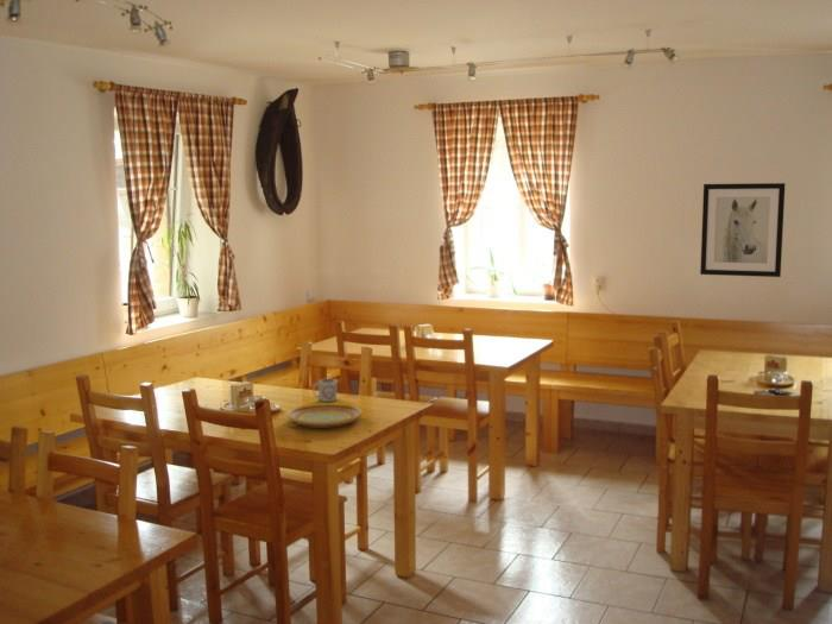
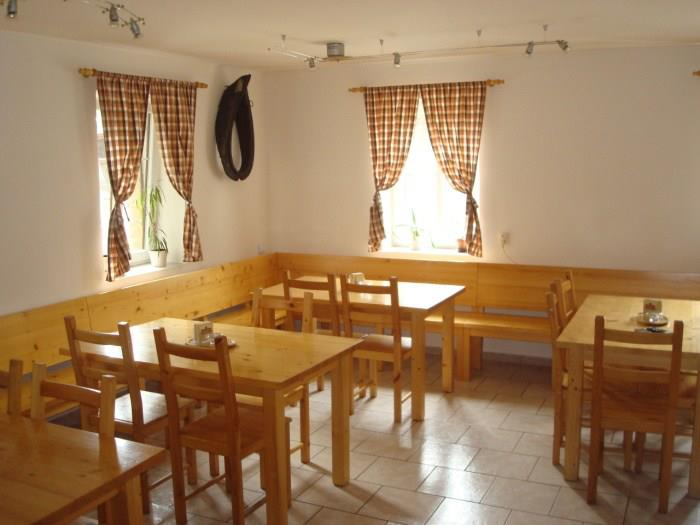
- plate (324, 416)
- cup (324, 390)
- wall art (742, 229)
